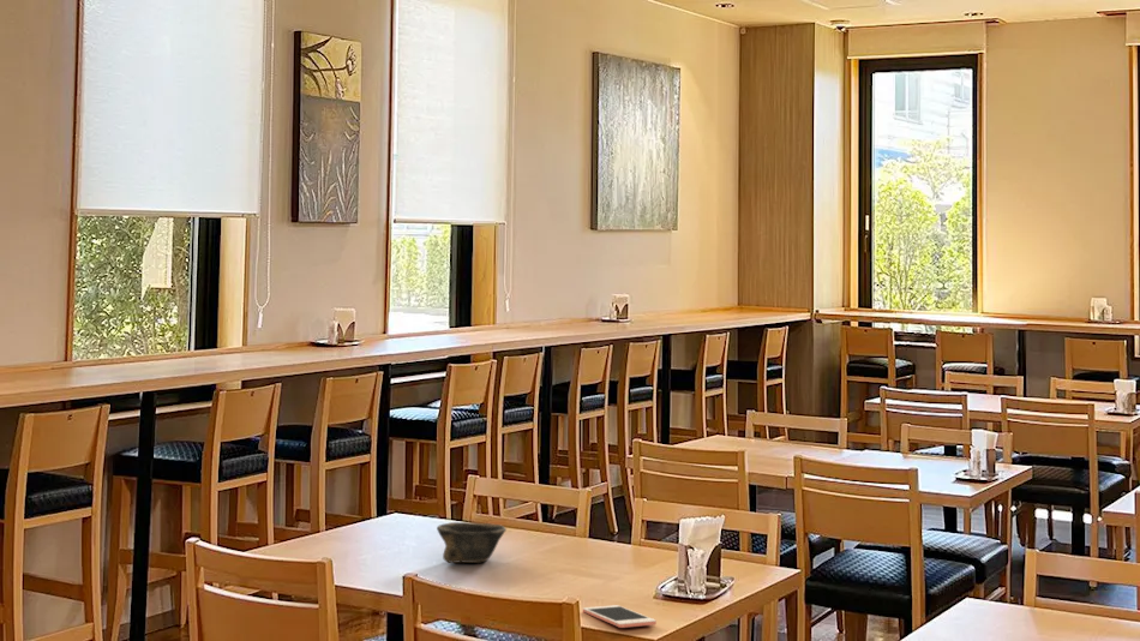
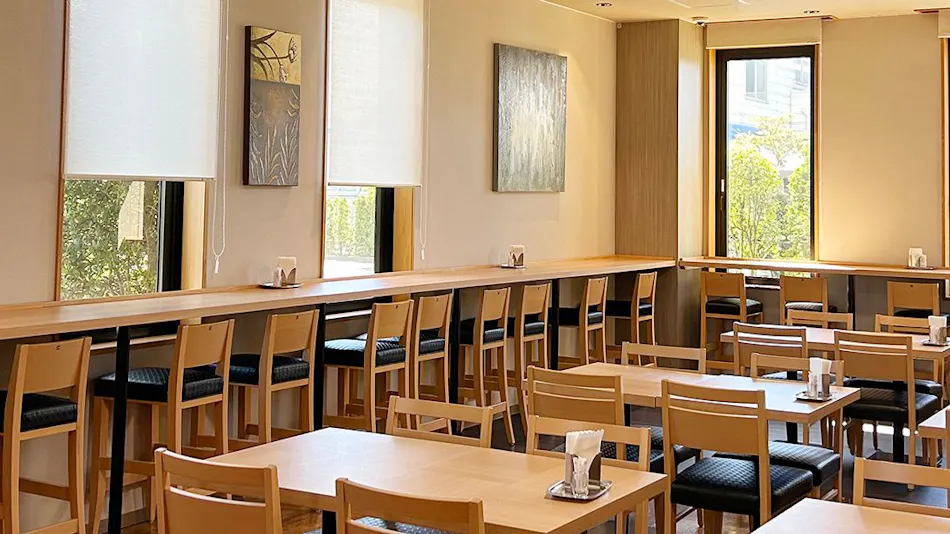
- bowl (470, 543)
- cell phone (618, 616)
